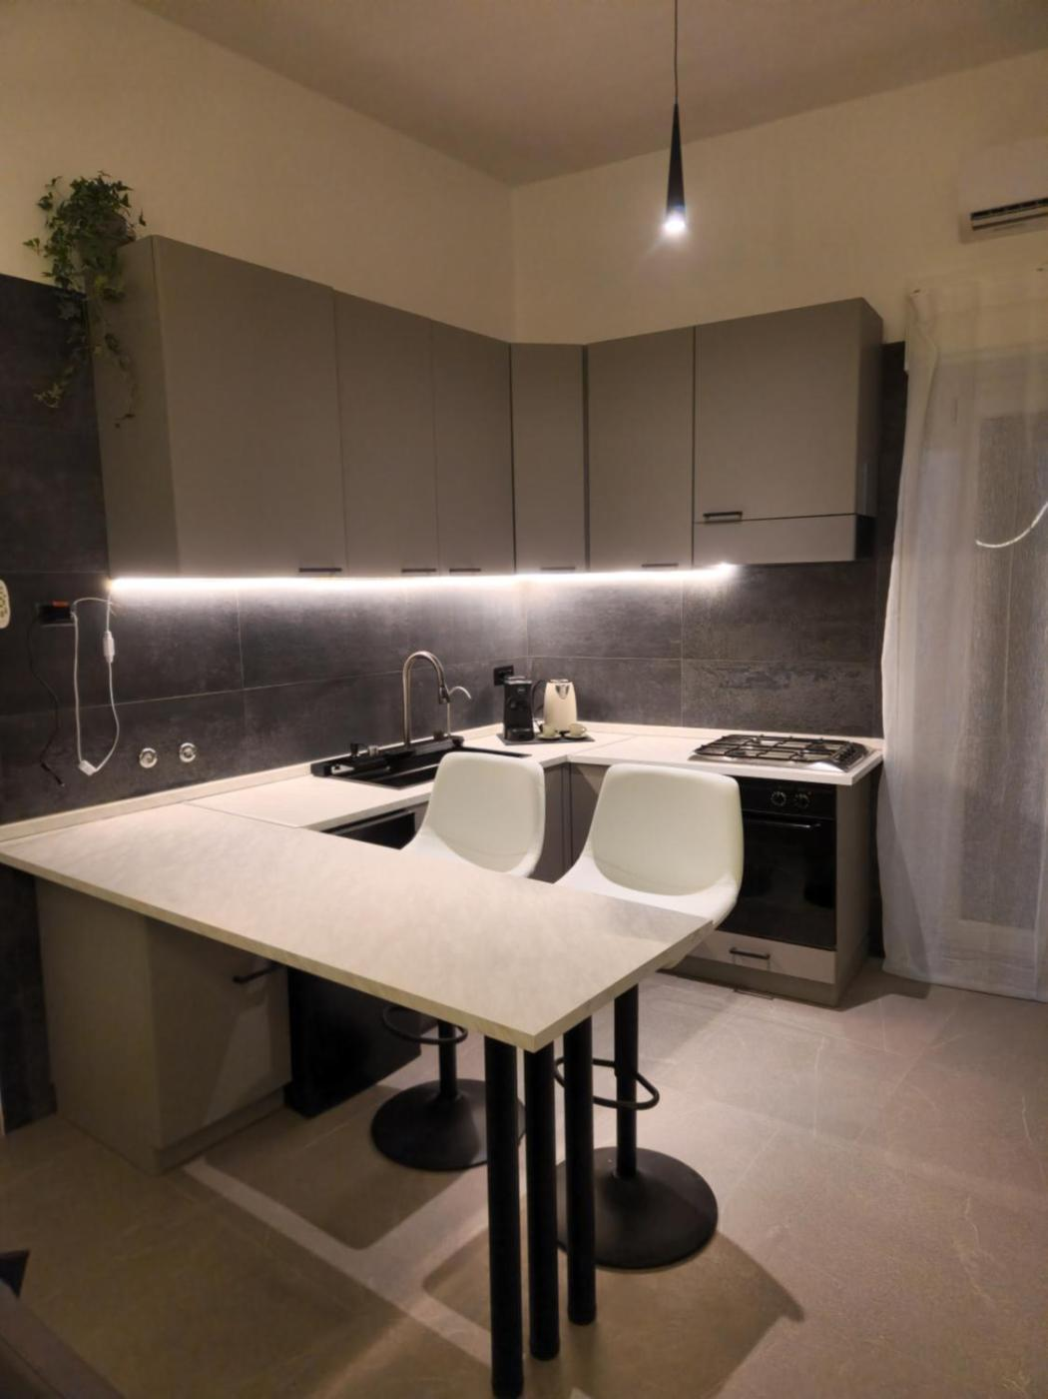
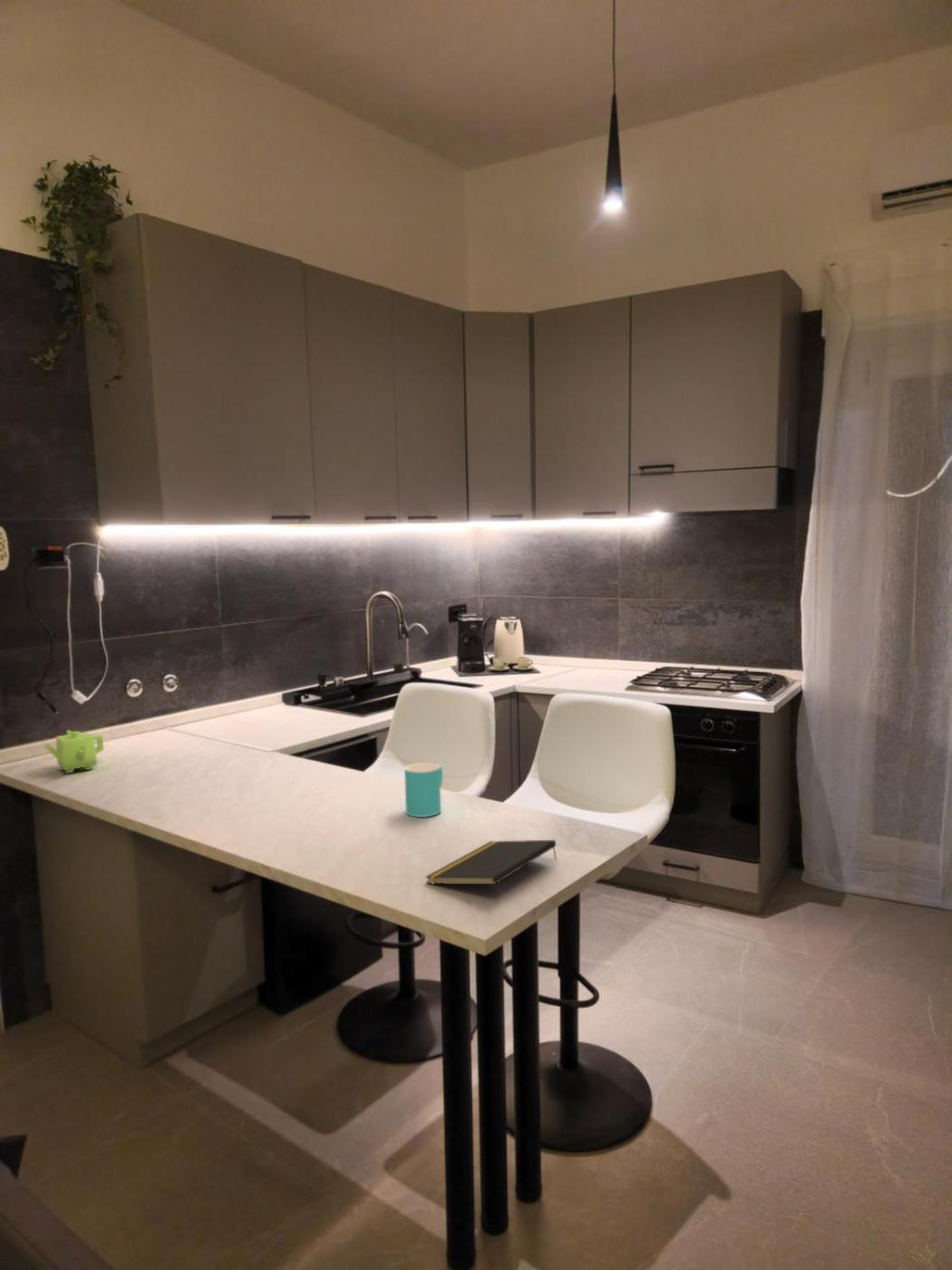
+ notepad (492, 861)
+ cup (428, 787)
+ teapot (73, 750)
